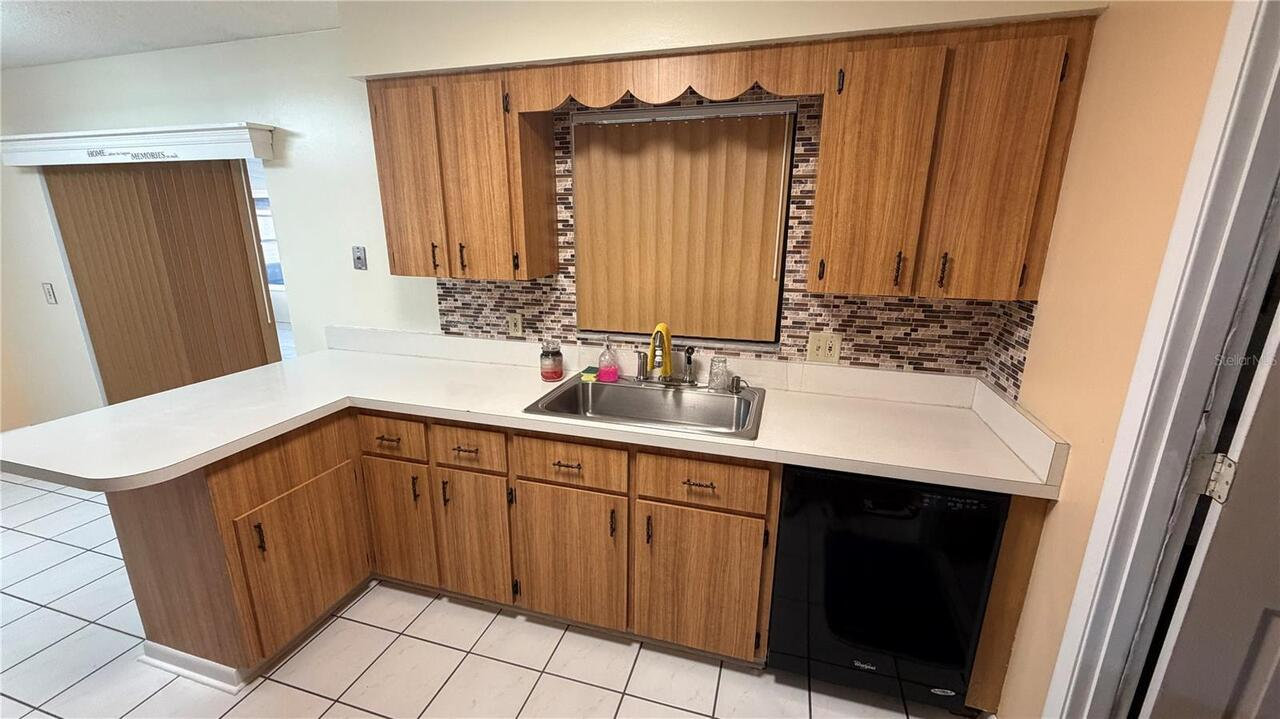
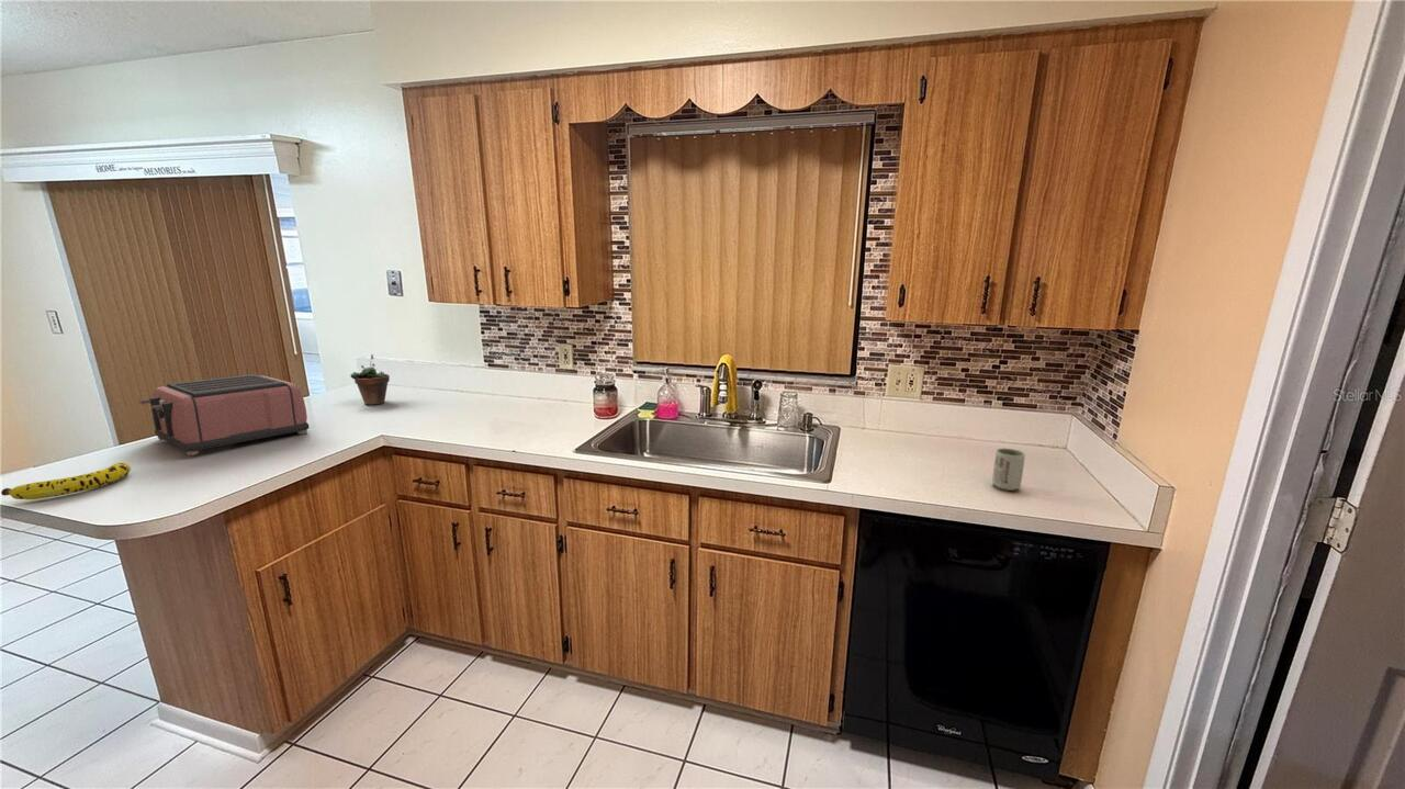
+ cup (1008, 469)
+ toaster (224, 410)
+ succulent plant (372, 377)
+ fruit (70, 480)
